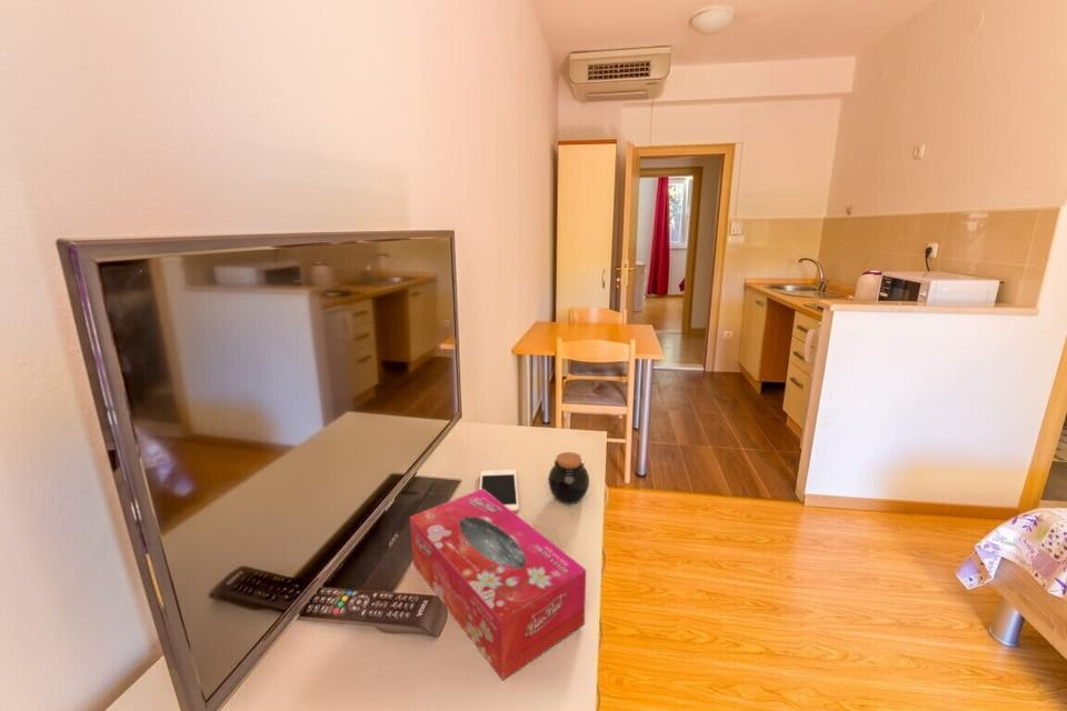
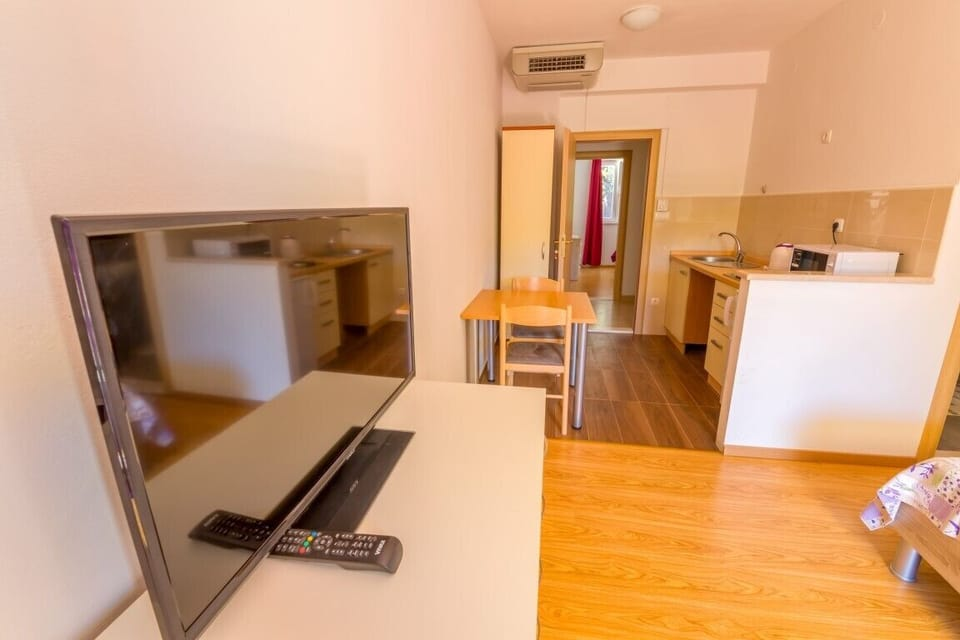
- cell phone (498, 490)
- tissue box (490, 567)
- jar (568, 478)
